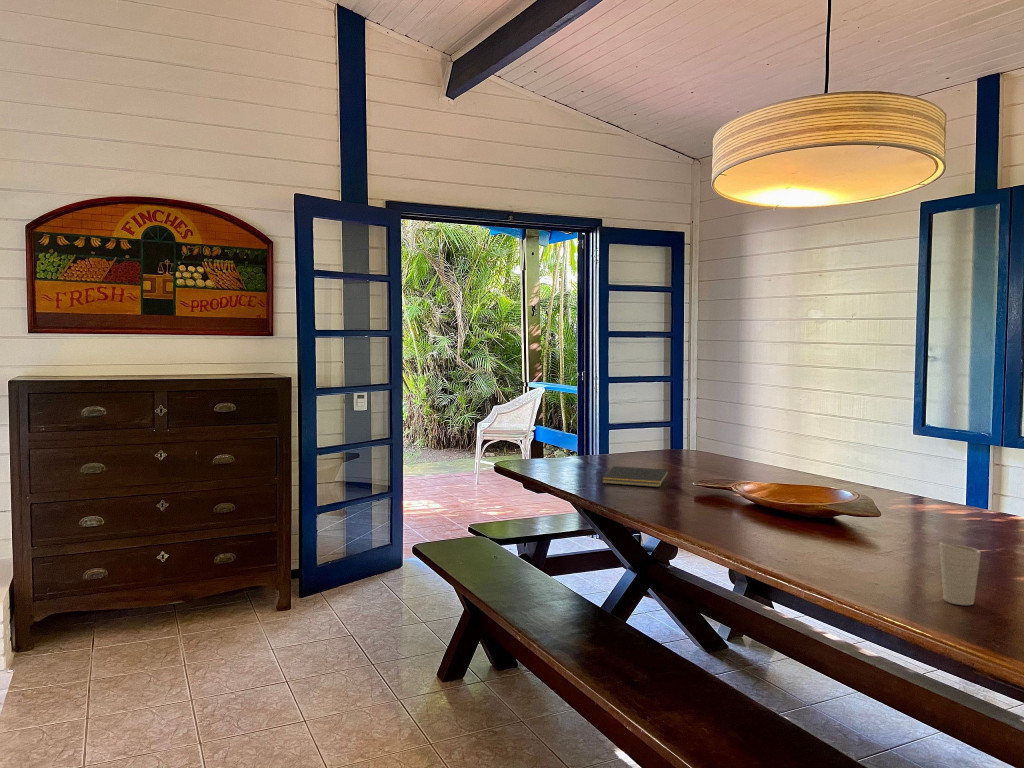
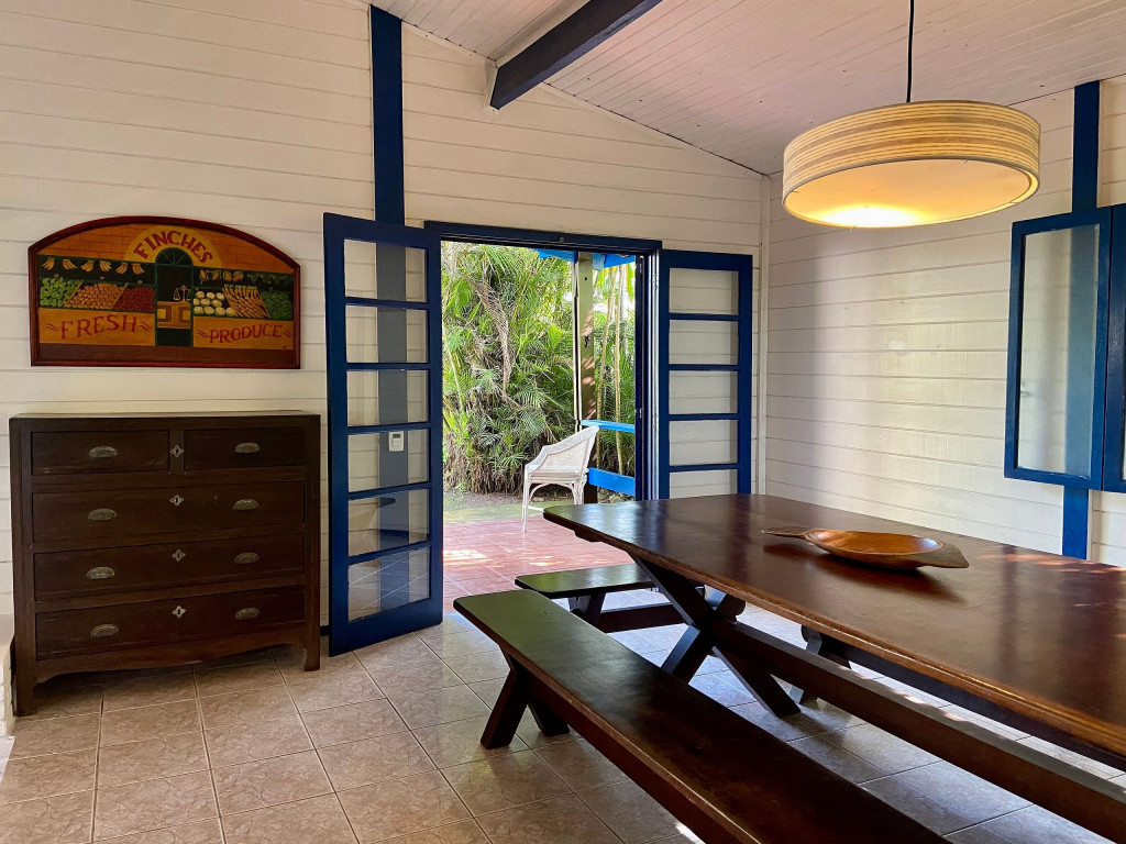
- notepad (635, 476)
- cup (959, 572)
